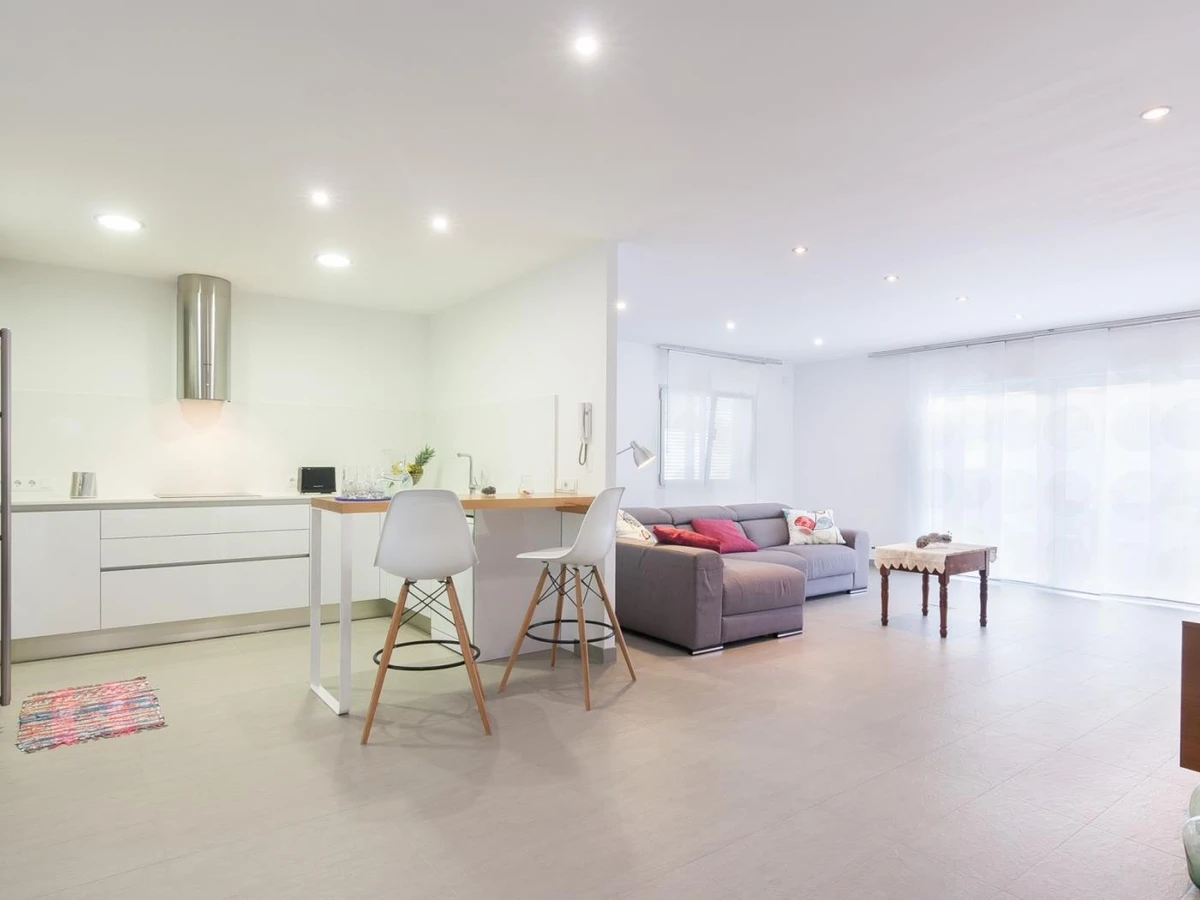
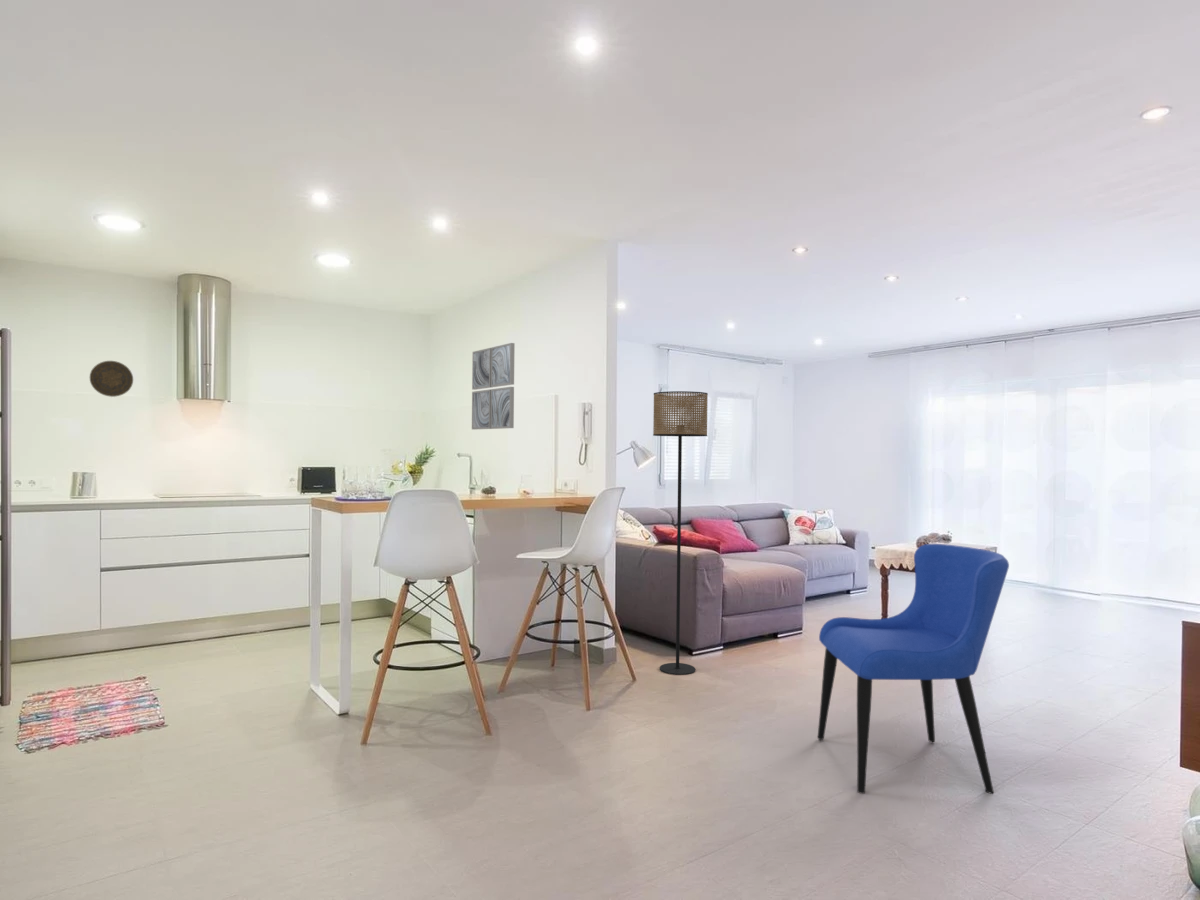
+ decorative plate (111, 378)
+ wall art (491, 387)
+ dining chair (901, 657)
+ floor lamp (679, 531)
